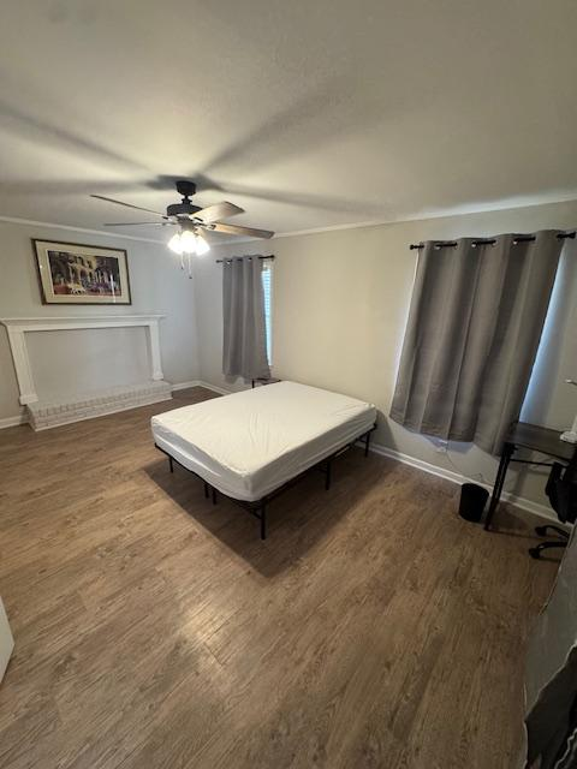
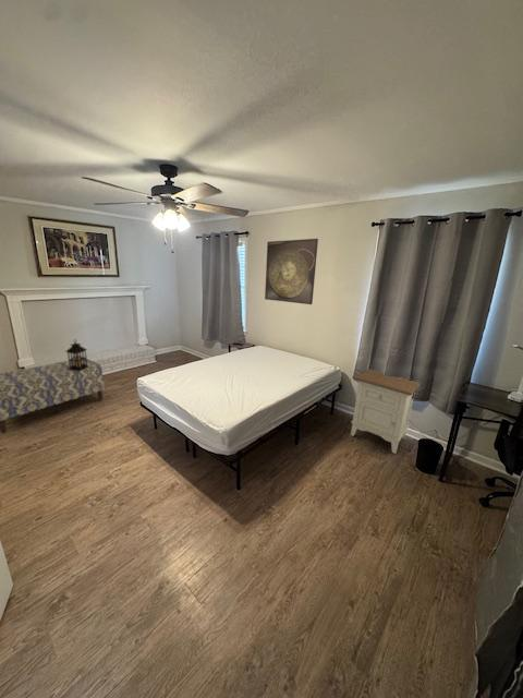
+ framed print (289, 272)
+ bench (48, 390)
+ lantern (76, 353)
+ nightstand (381, 409)
